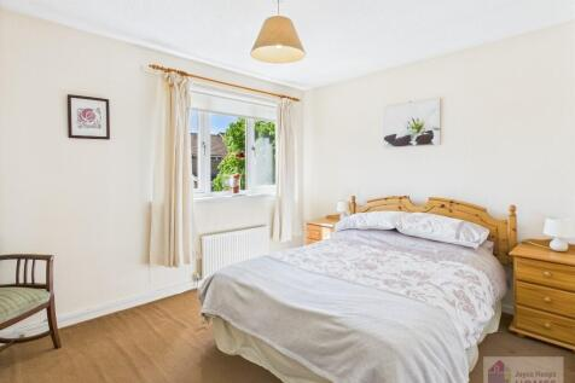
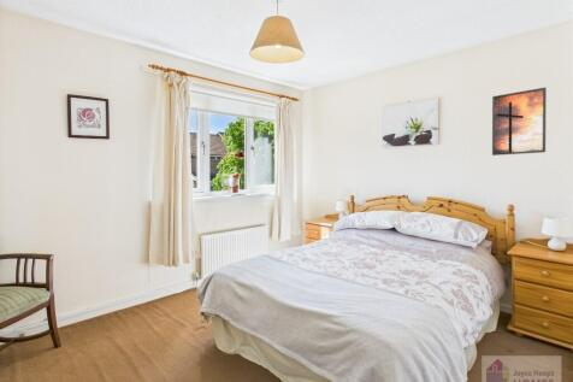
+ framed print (518, 123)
